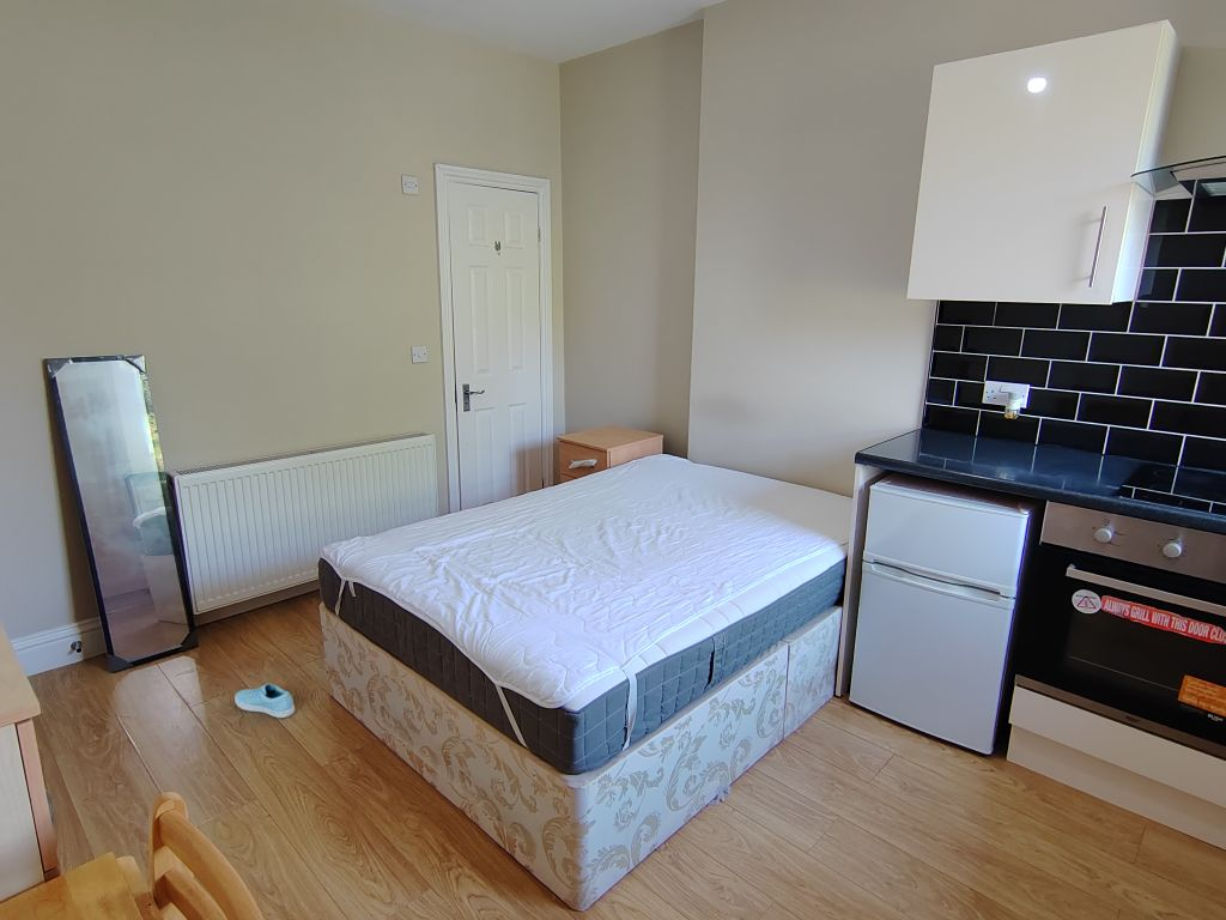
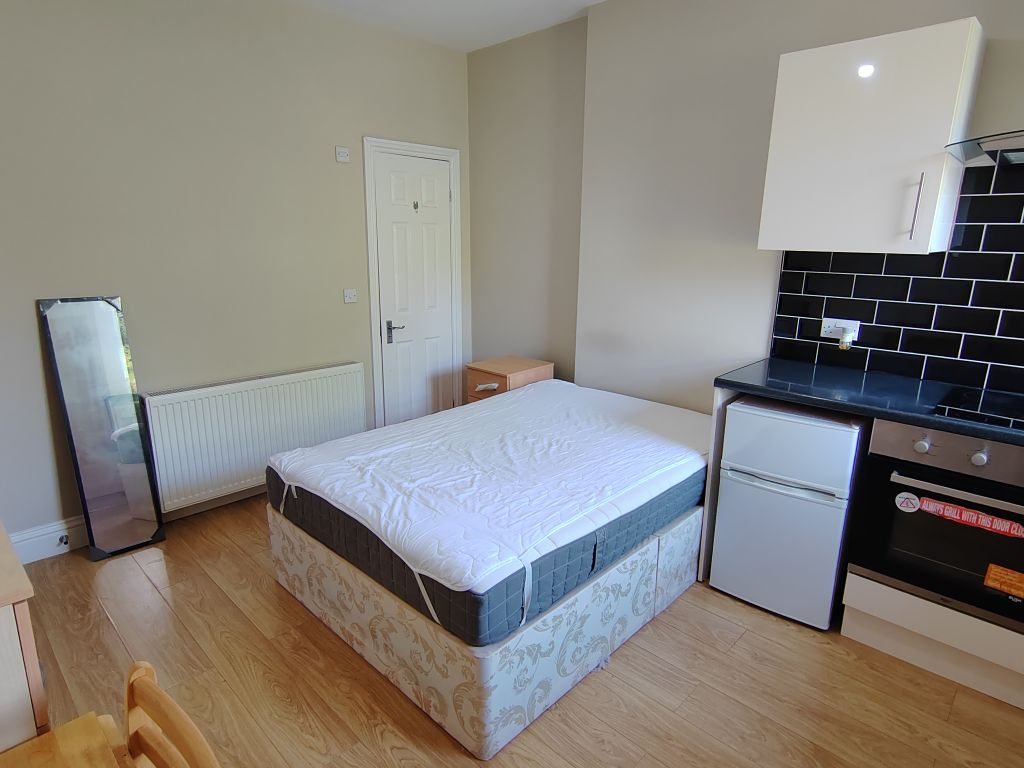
- sneaker (265, 694)
